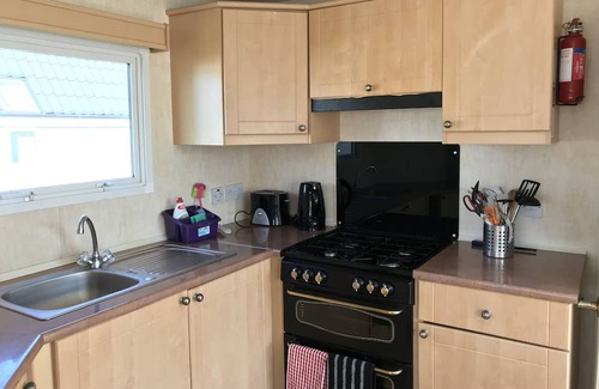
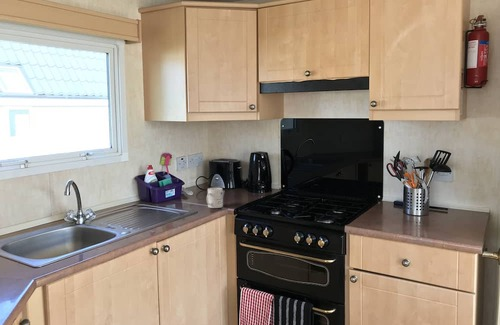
+ mug (213, 198)
